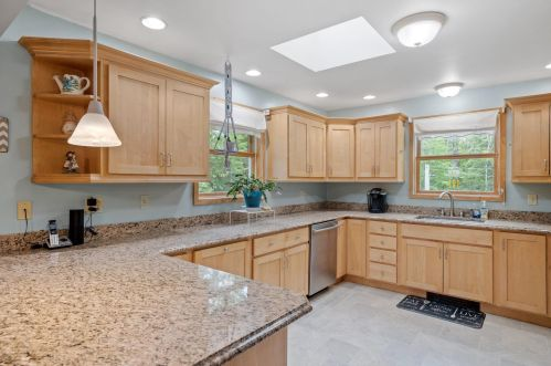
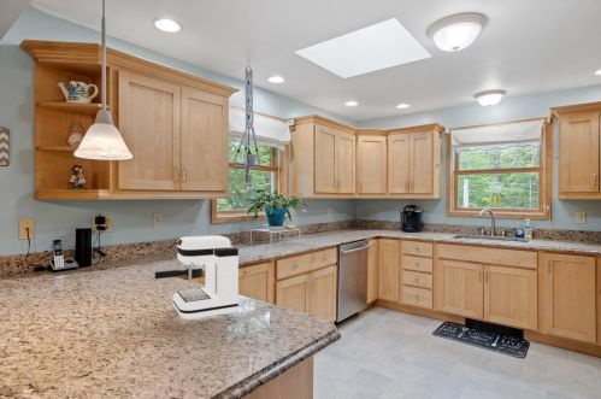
+ coffee maker (194, 275)
